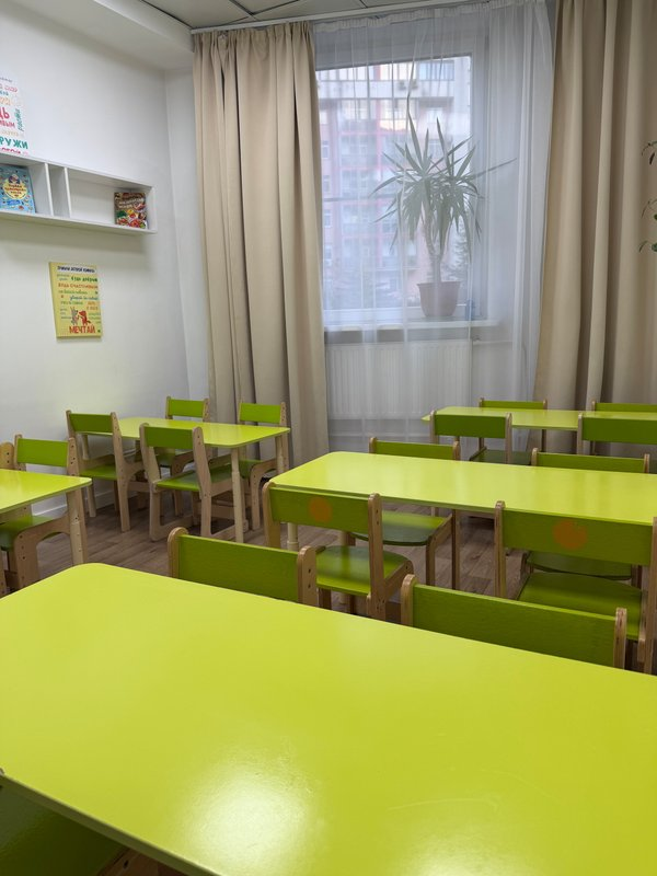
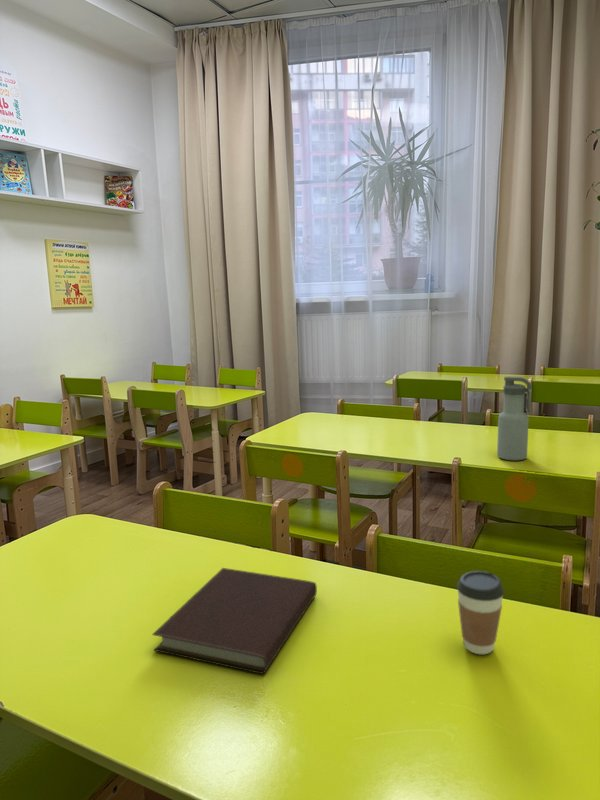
+ water bottle (514, 417)
+ notebook (241, 613)
+ coffee cup (479, 613)
